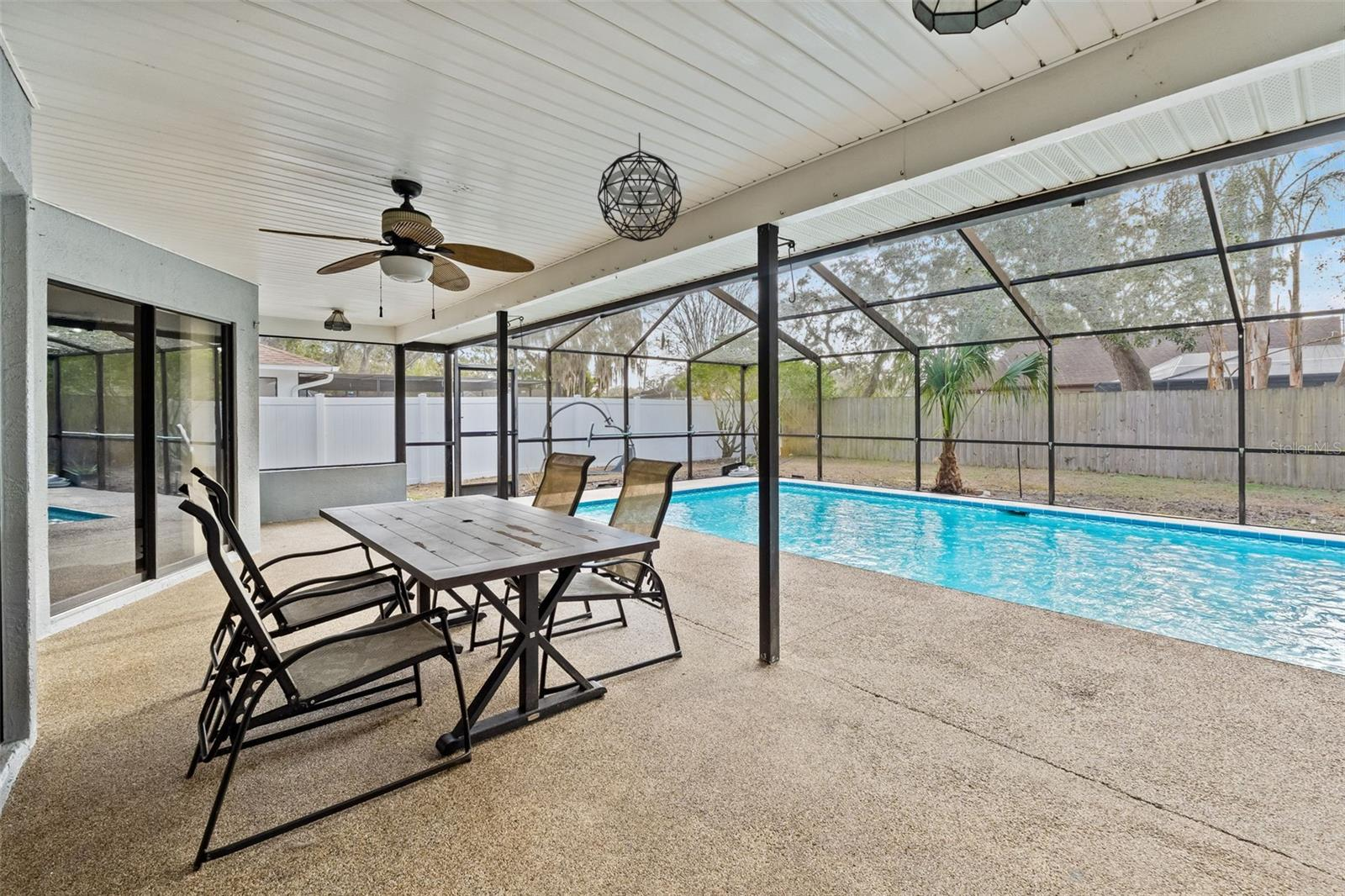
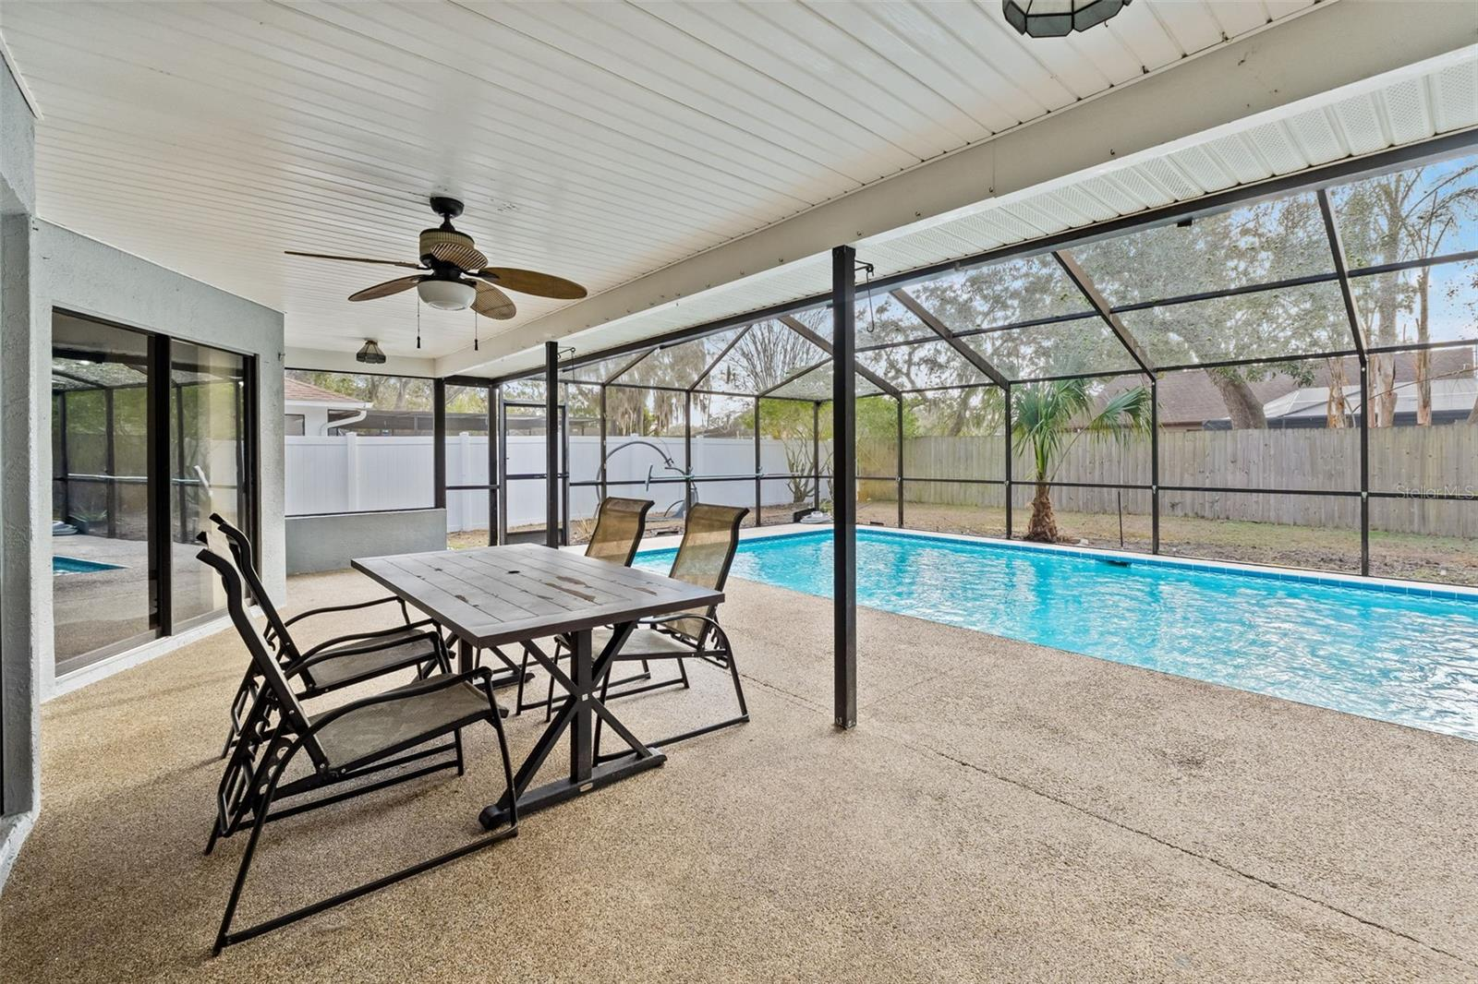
- pendant light (640, 187)
